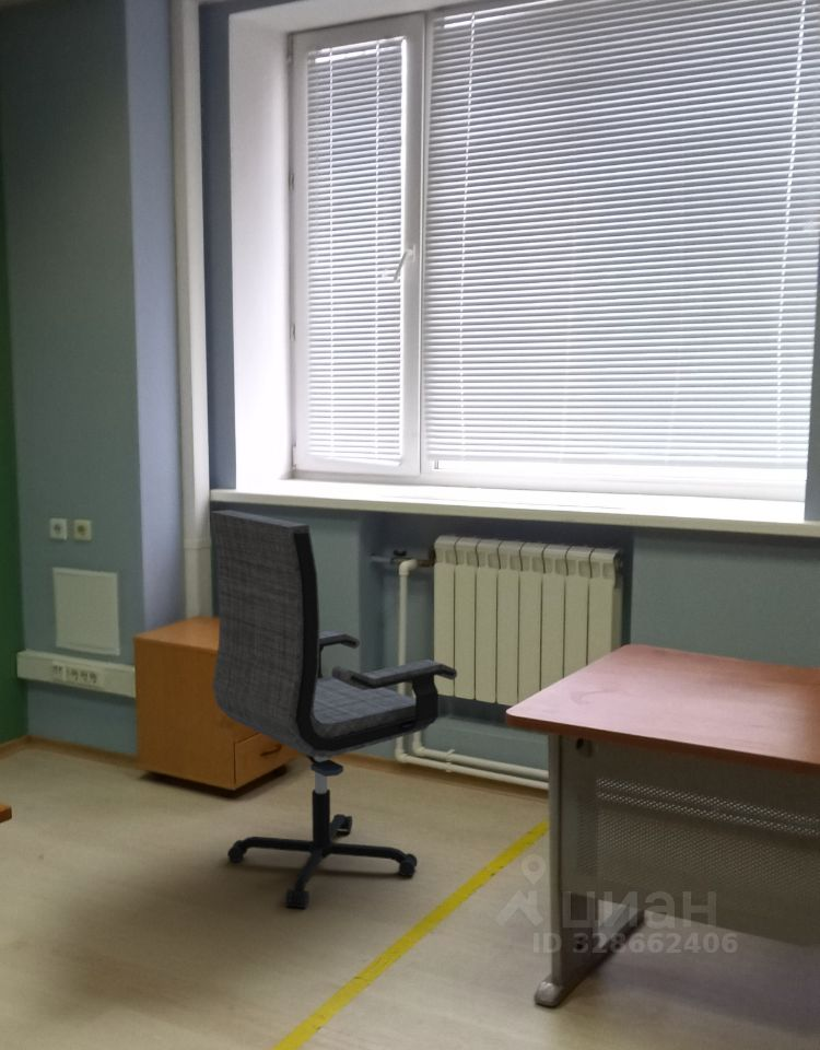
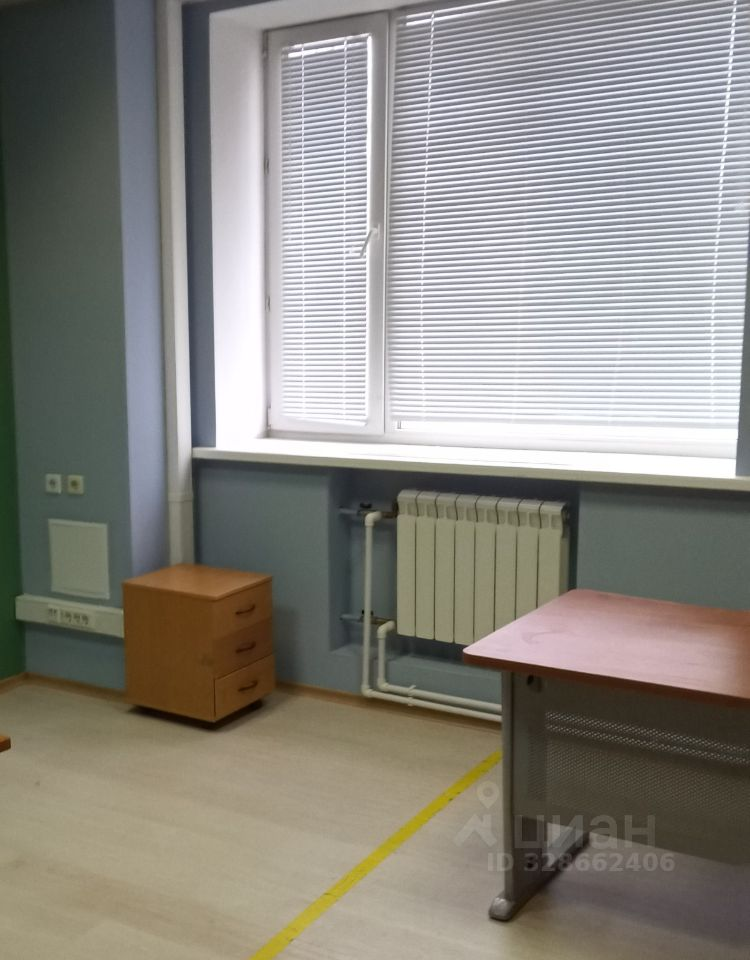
- office chair (328, 690)
